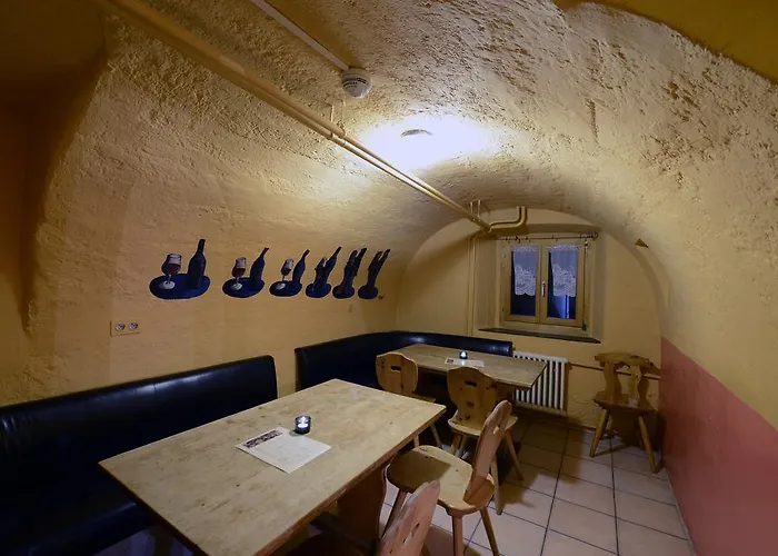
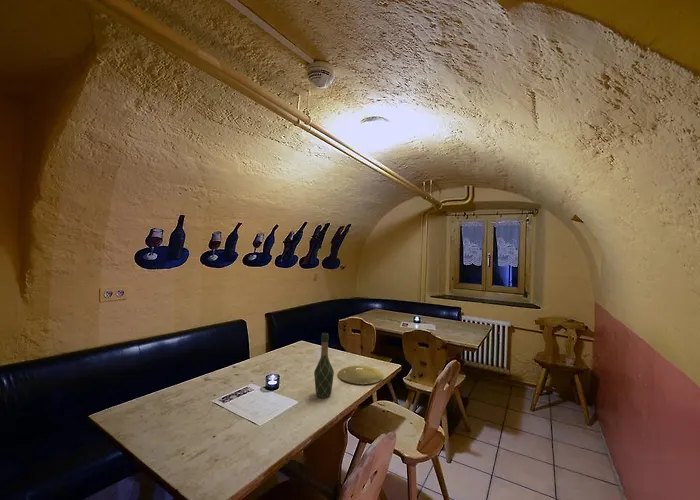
+ wine bottle (324, 364)
+ plate (360, 374)
